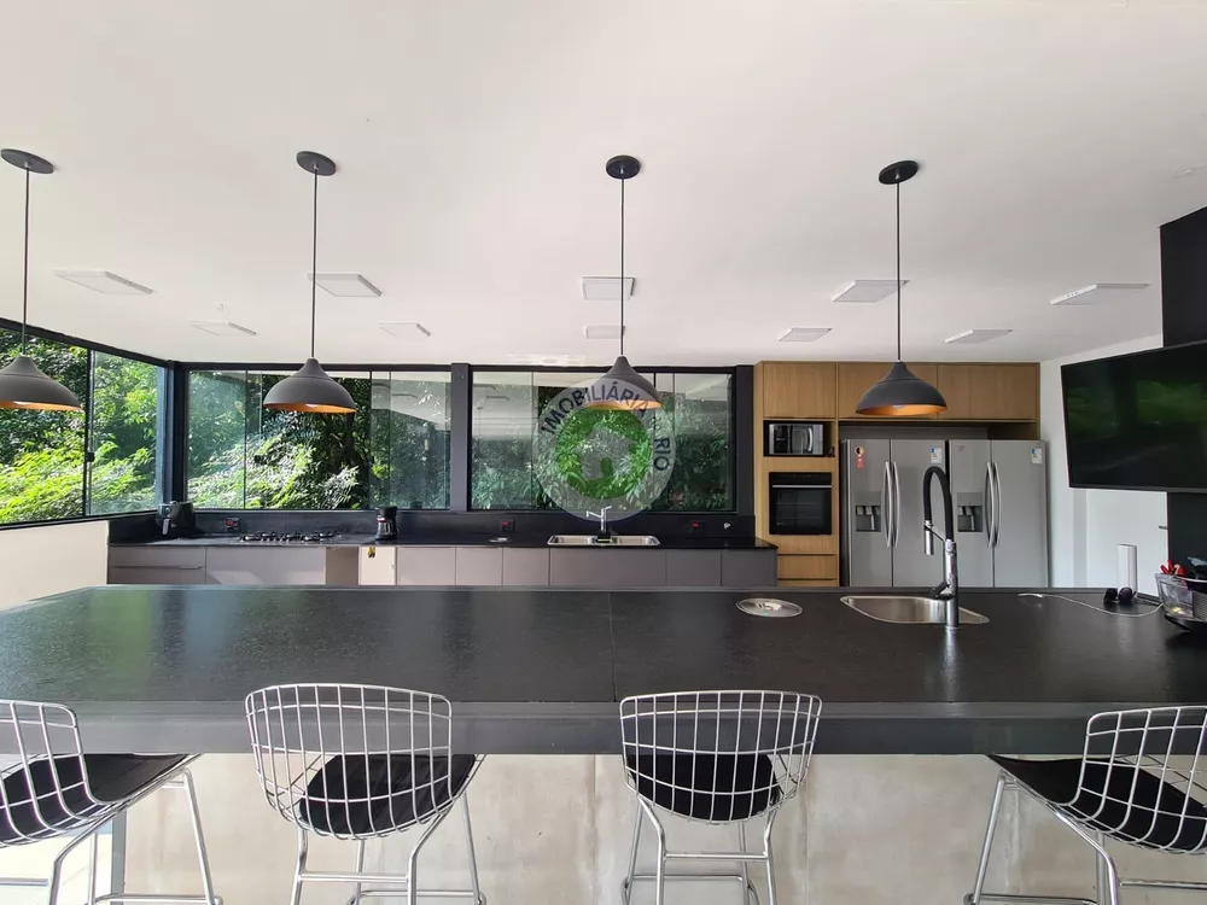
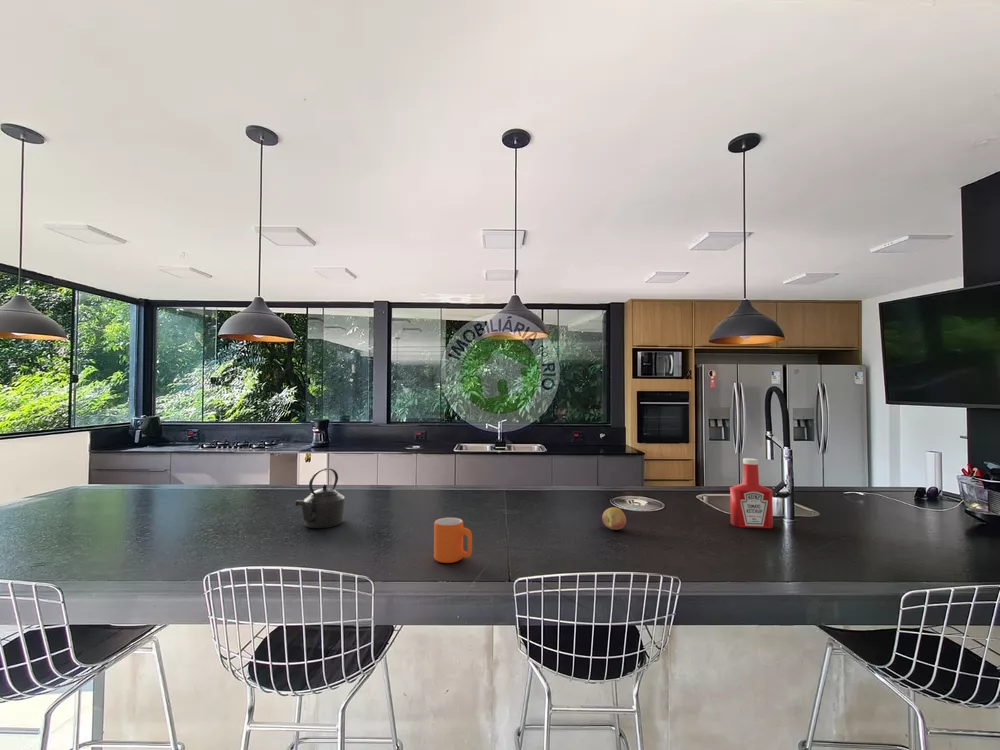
+ fruit (614, 518)
+ soap bottle (750, 492)
+ mug (453, 540)
+ kettle (318, 498)
